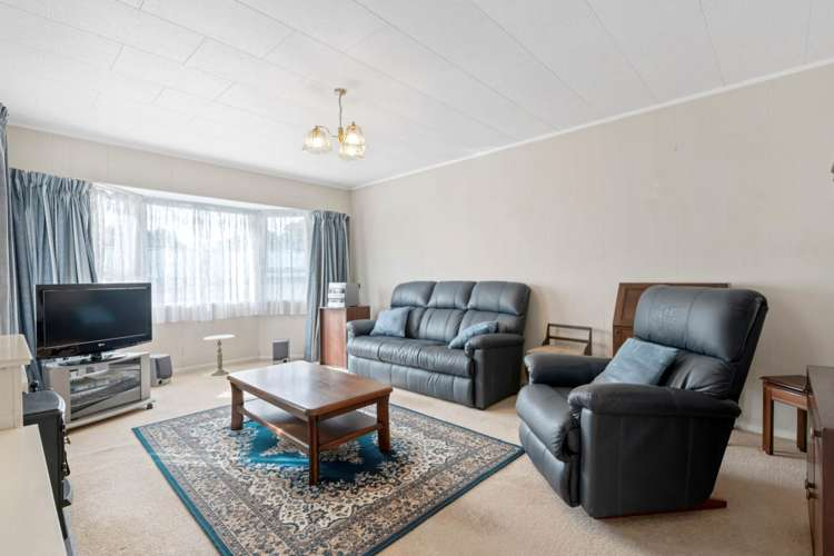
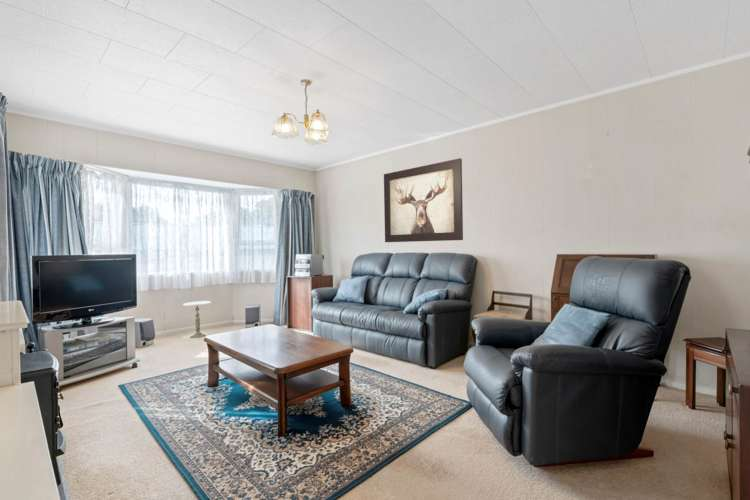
+ wall art (419, 204)
